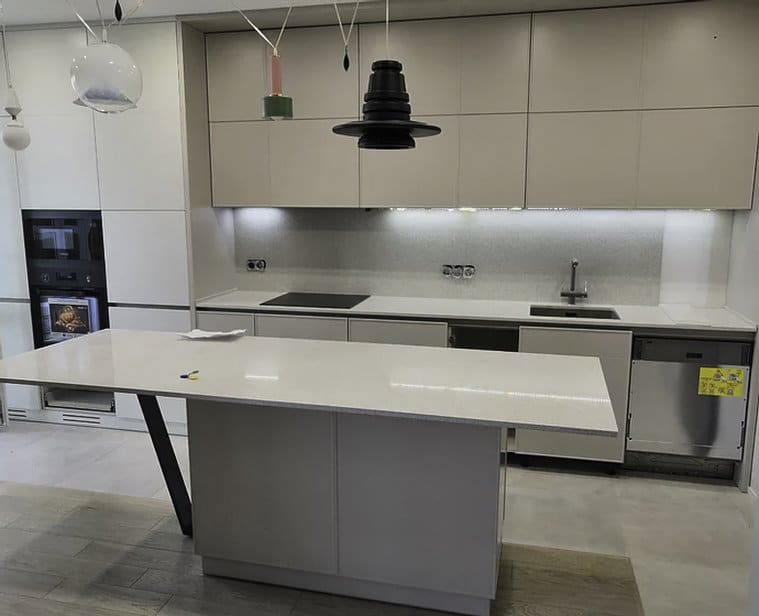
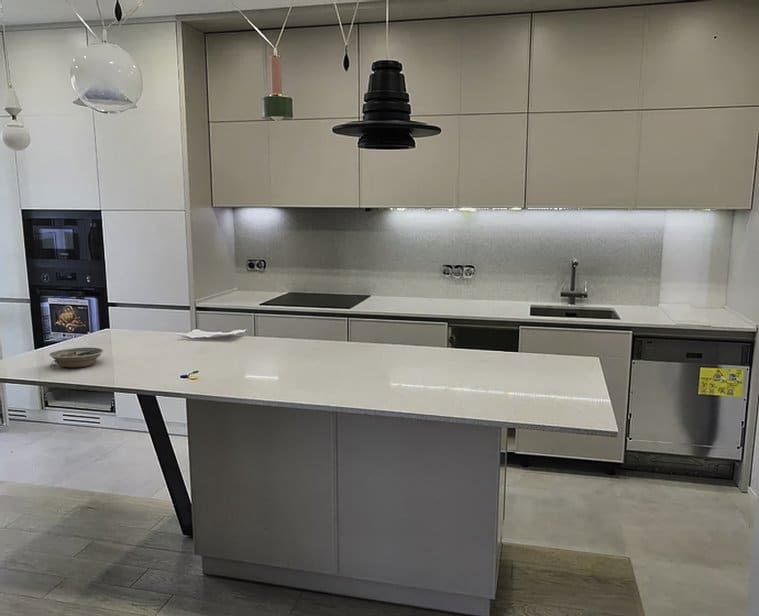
+ bowl (77, 358)
